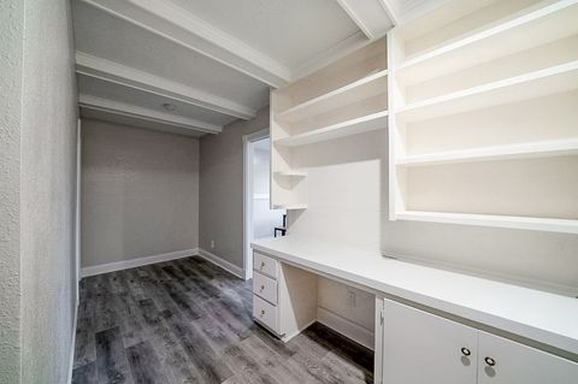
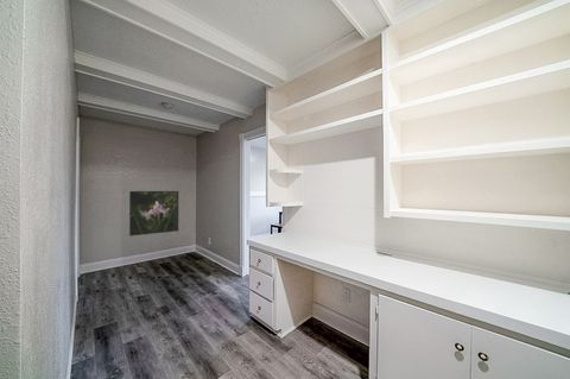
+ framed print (154, 211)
